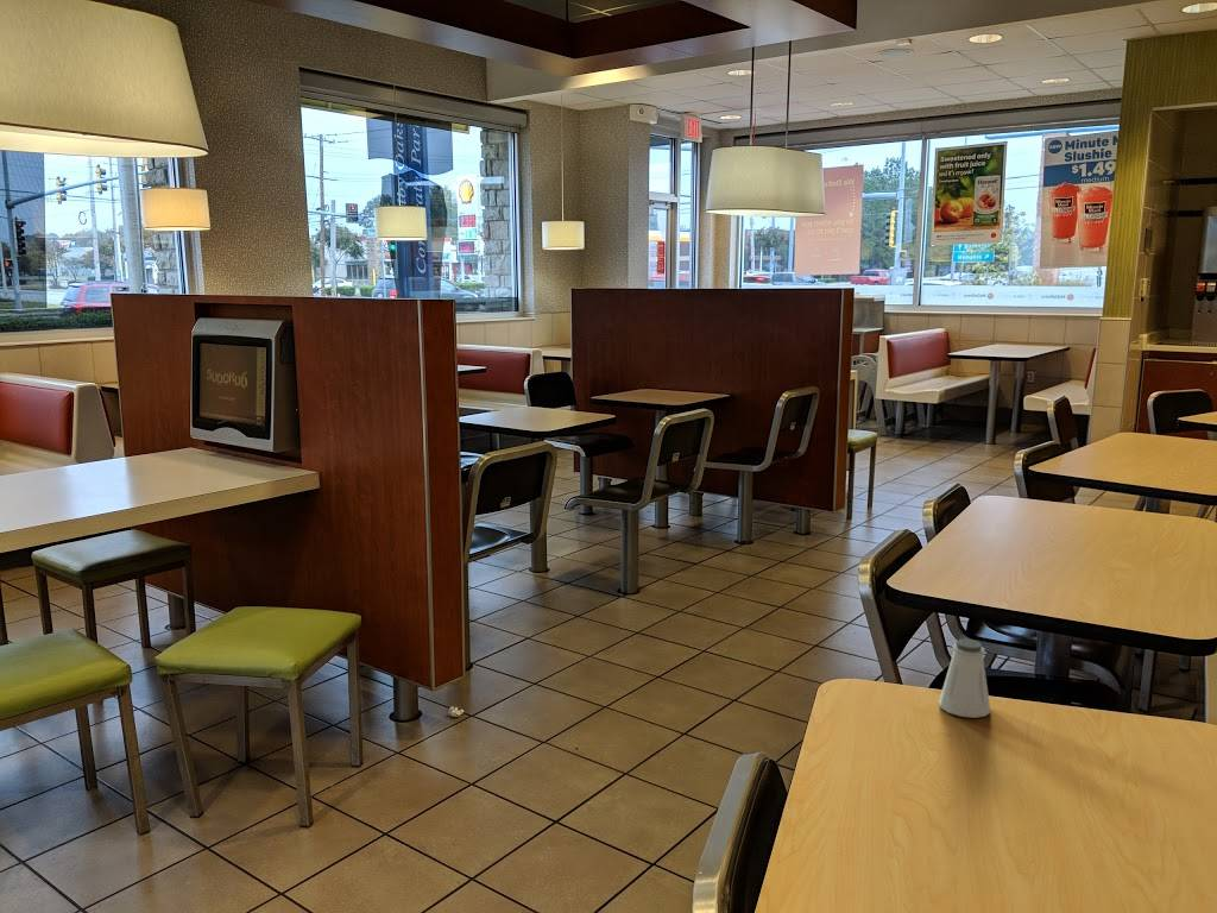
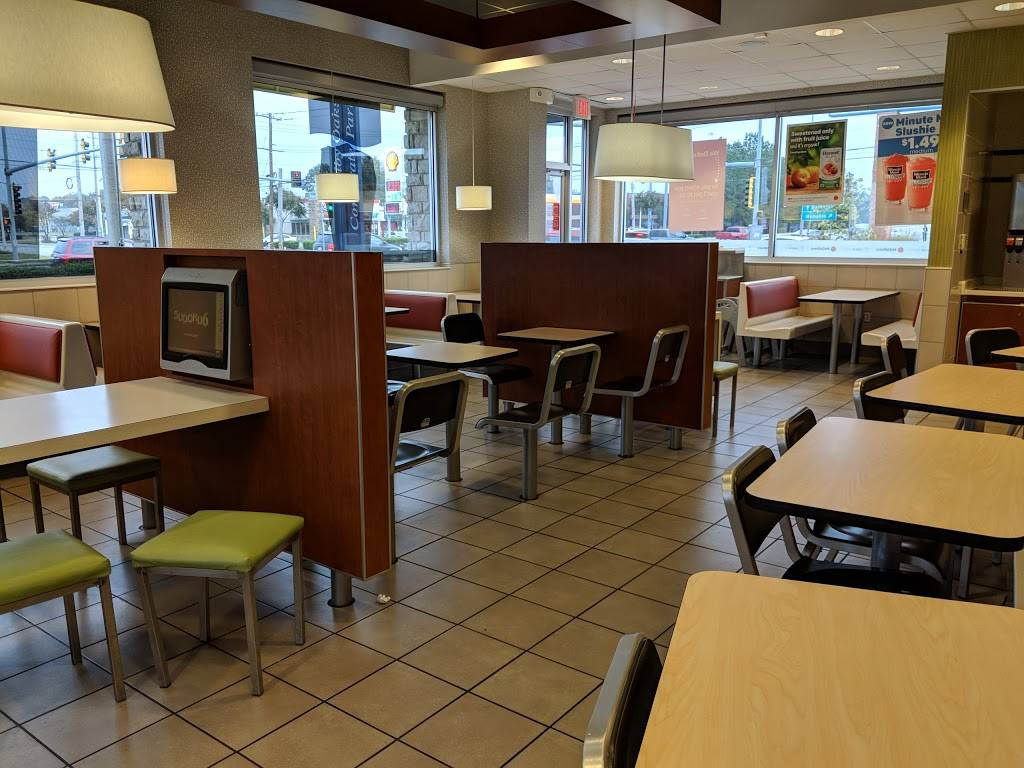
- saltshaker (966, 675)
